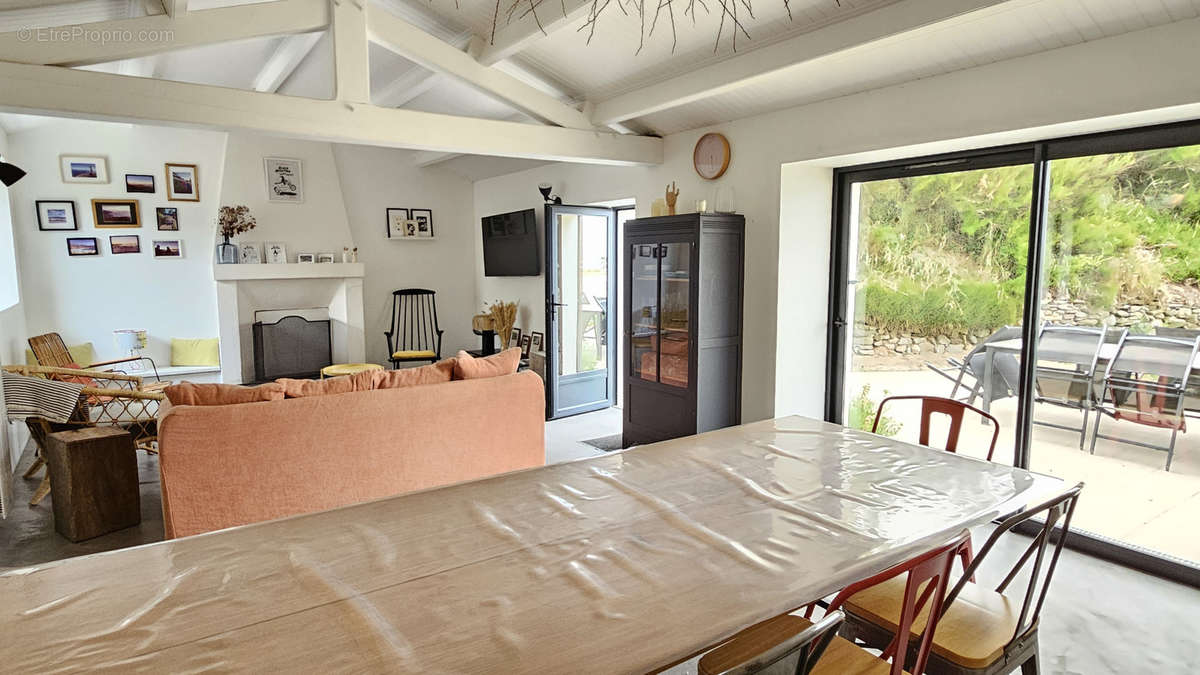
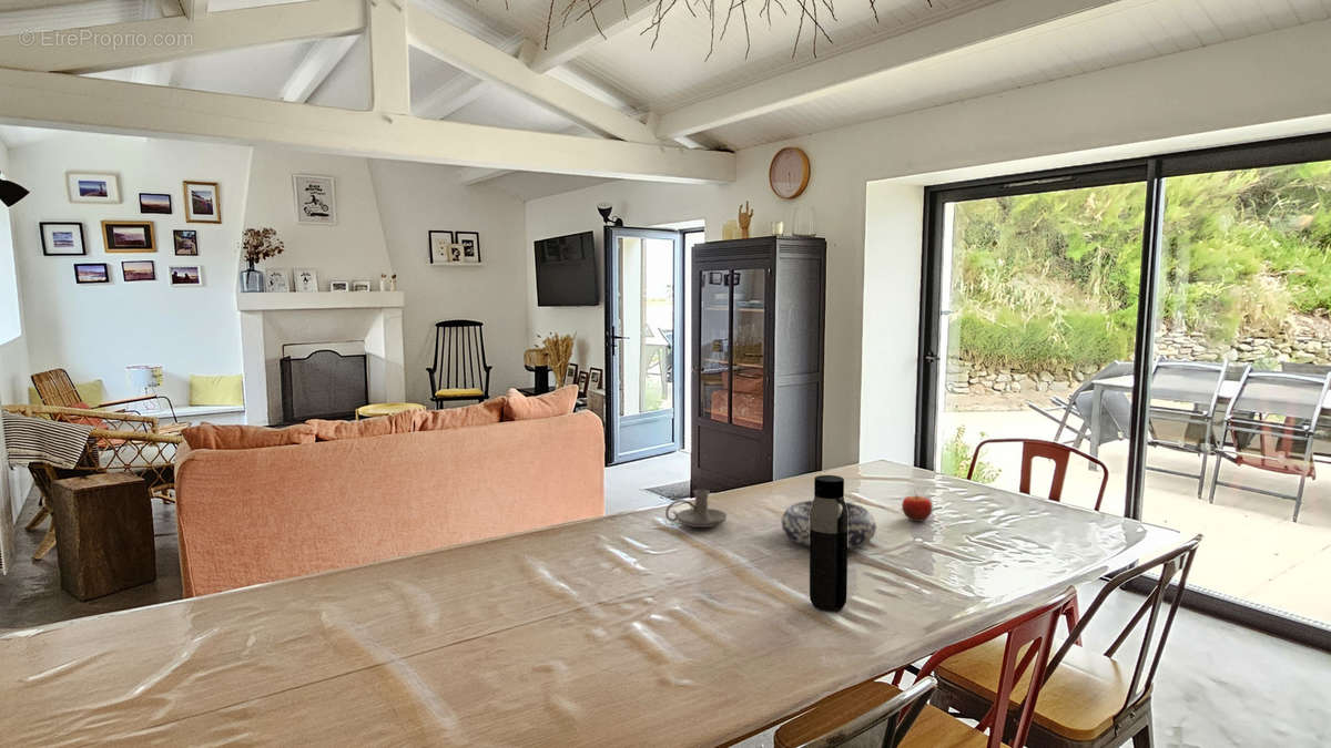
+ water bottle (829, 542)
+ decorative bowl (809, 524)
+ candle holder (695, 508)
+ fruit (916, 505)
